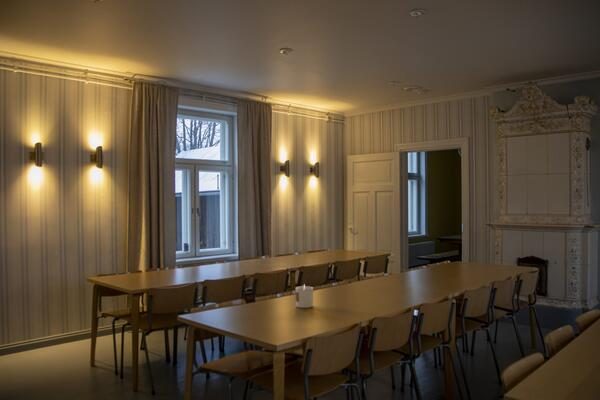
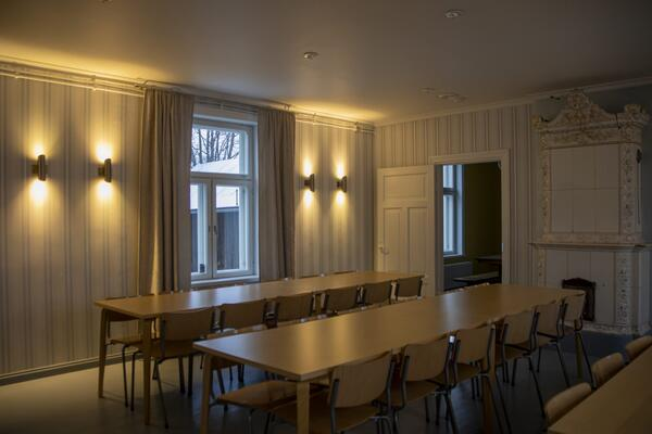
- candle (304, 295)
